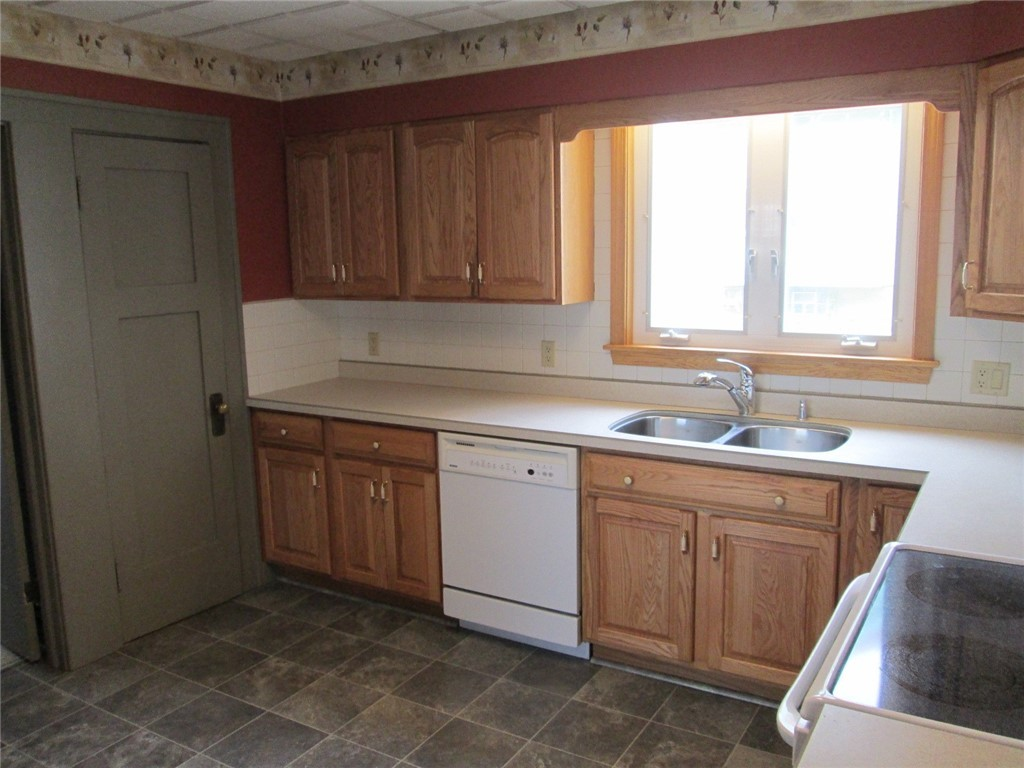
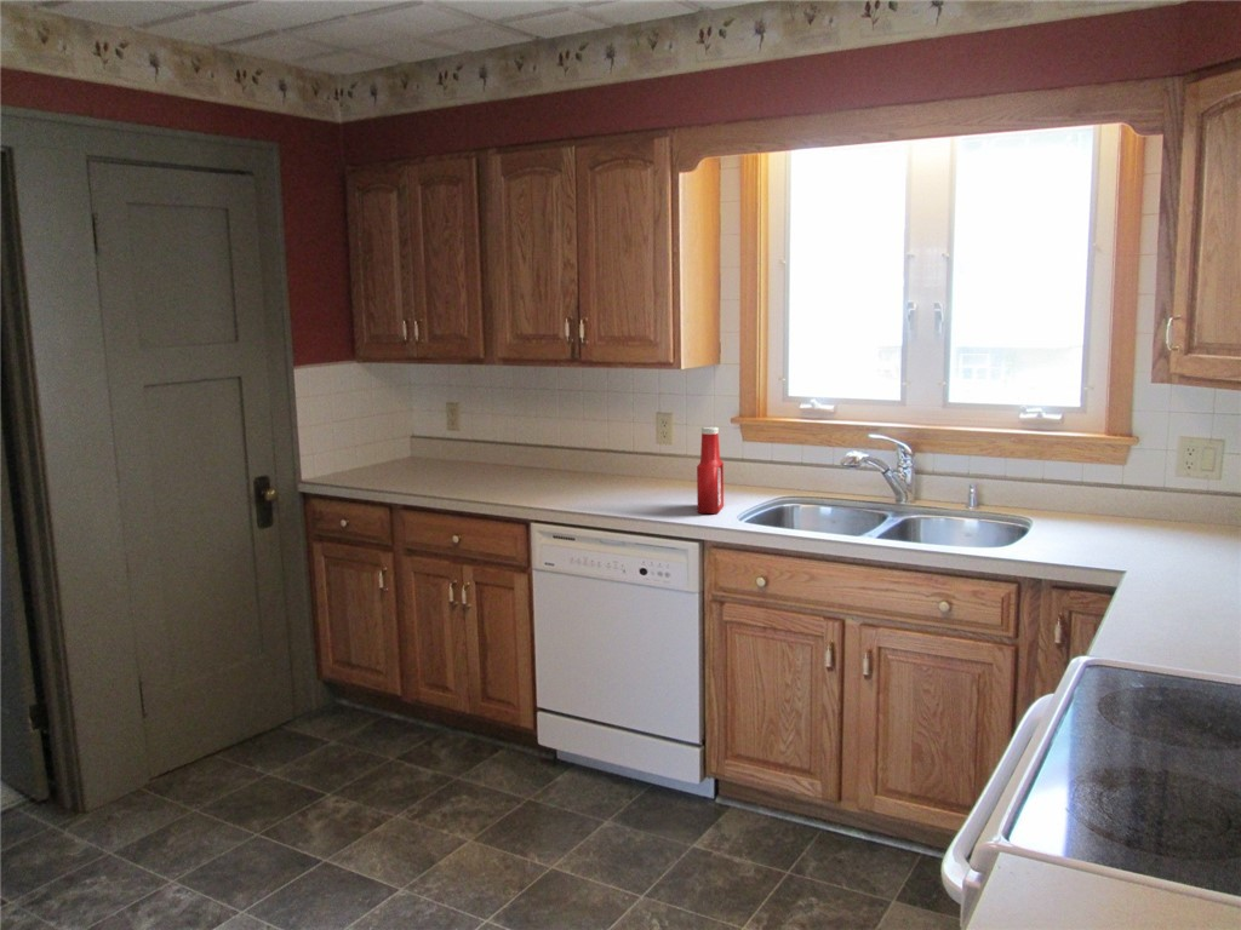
+ soap bottle (710, 469)
